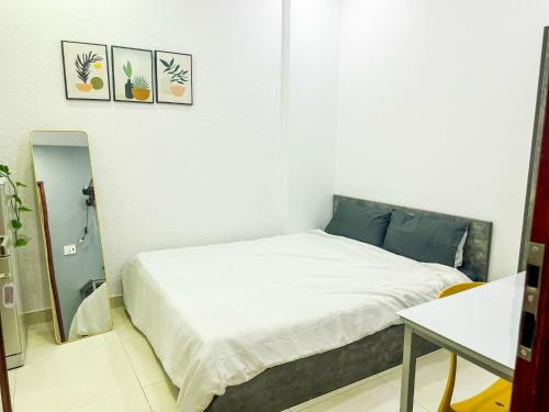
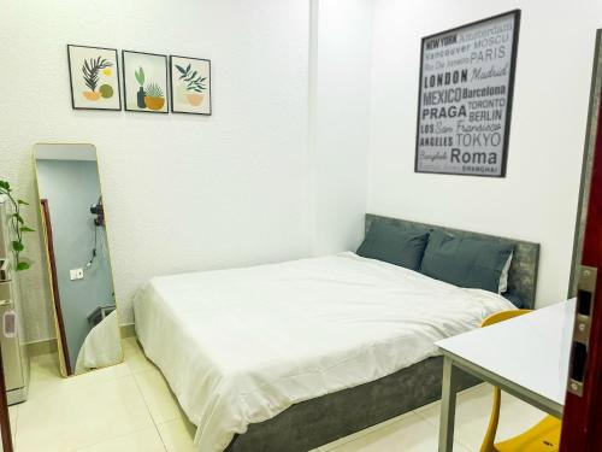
+ wall art (460, 102)
